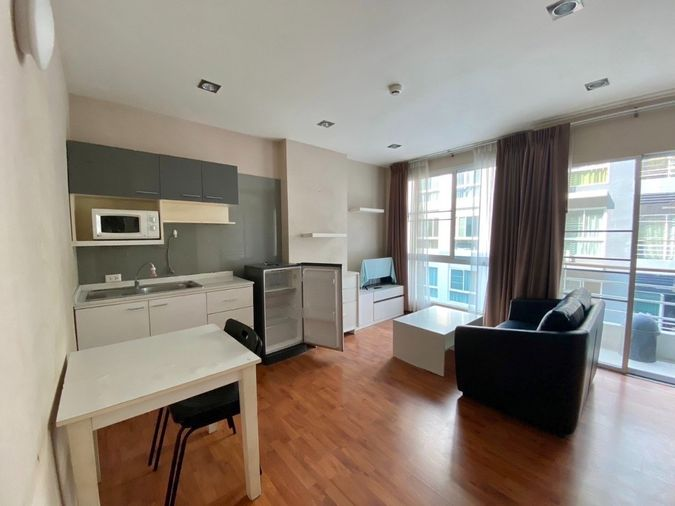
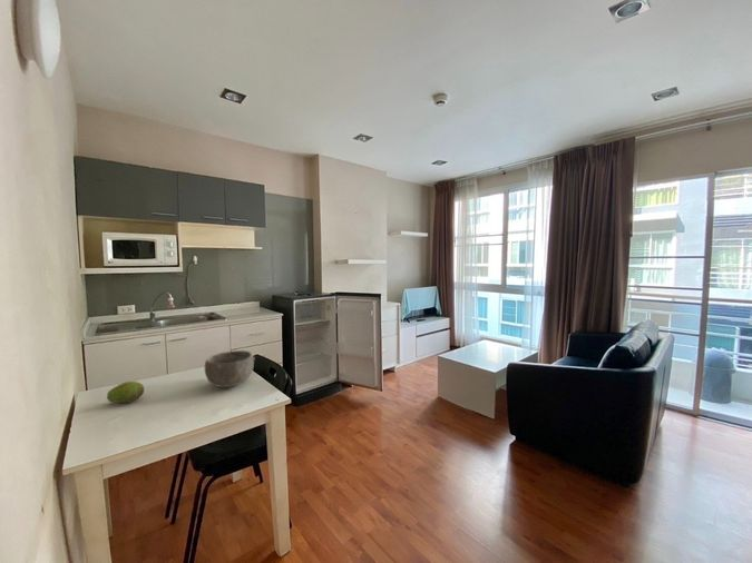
+ fruit (124, 392)
+ bowl (231, 369)
